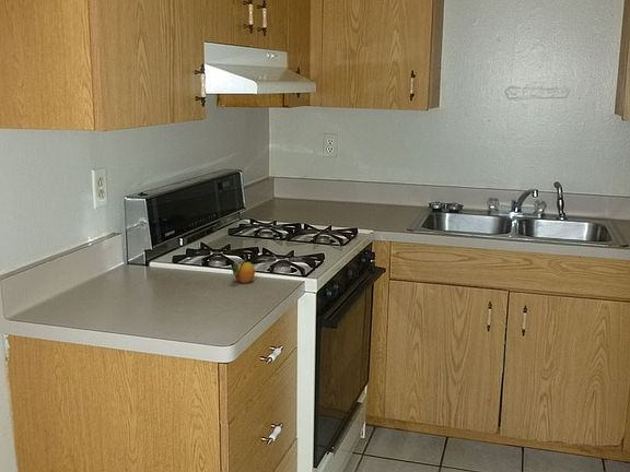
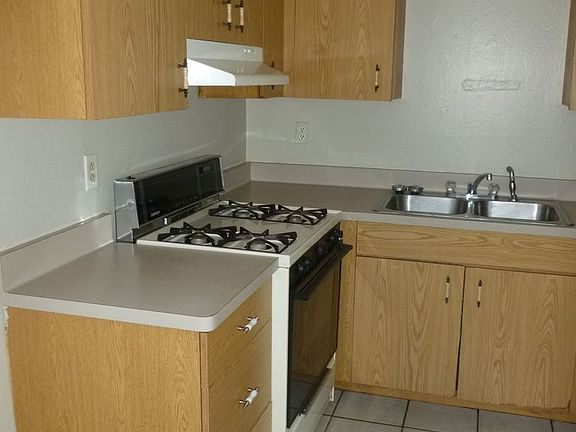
- fruit (241, 269)
